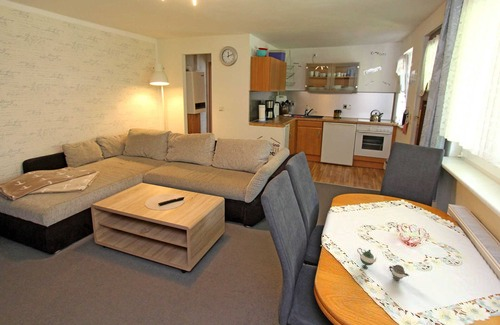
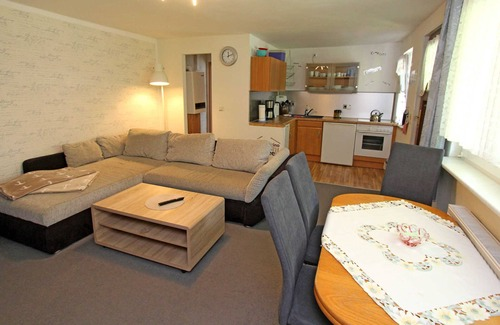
- teapot (375, 261)
